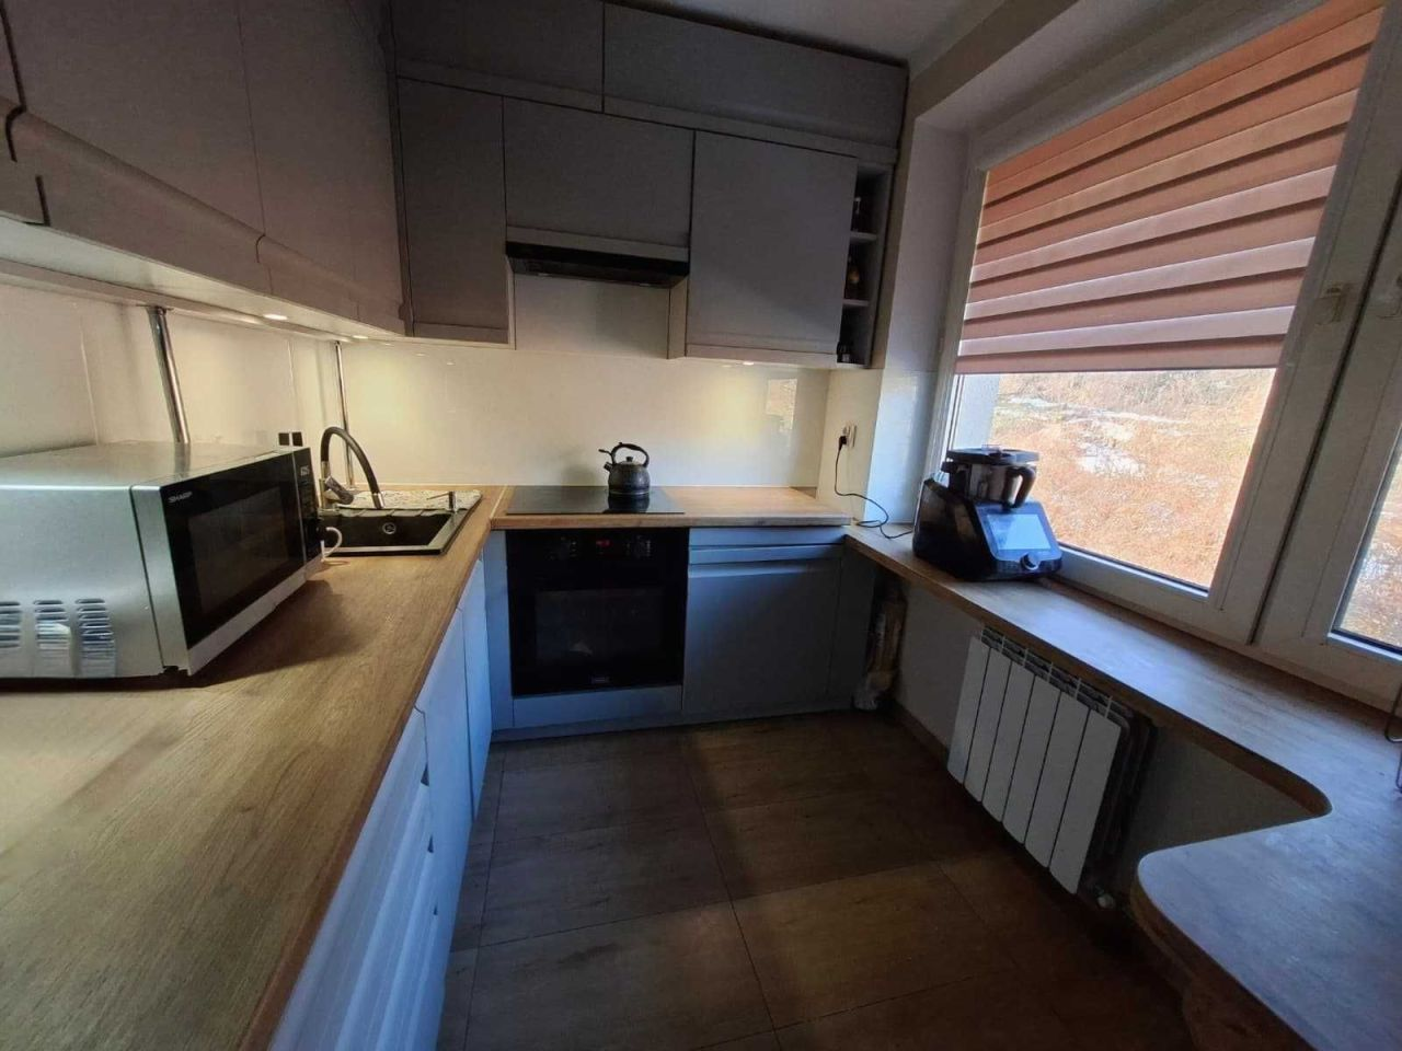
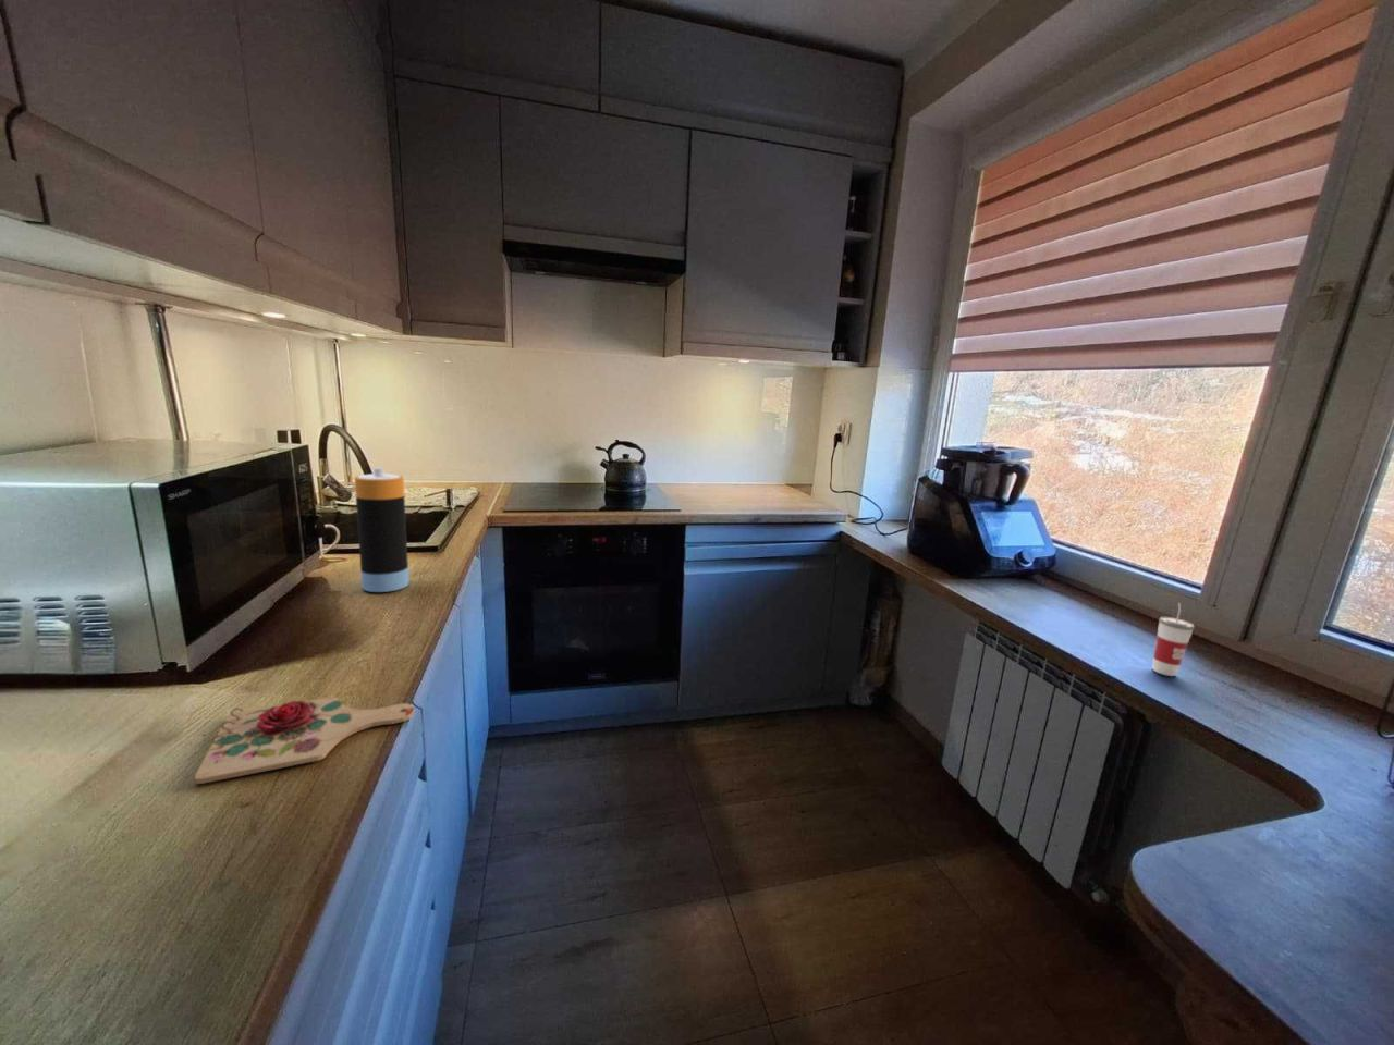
+ cutting board (319, 720)
+ cup (1172, 638)
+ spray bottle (382, 528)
